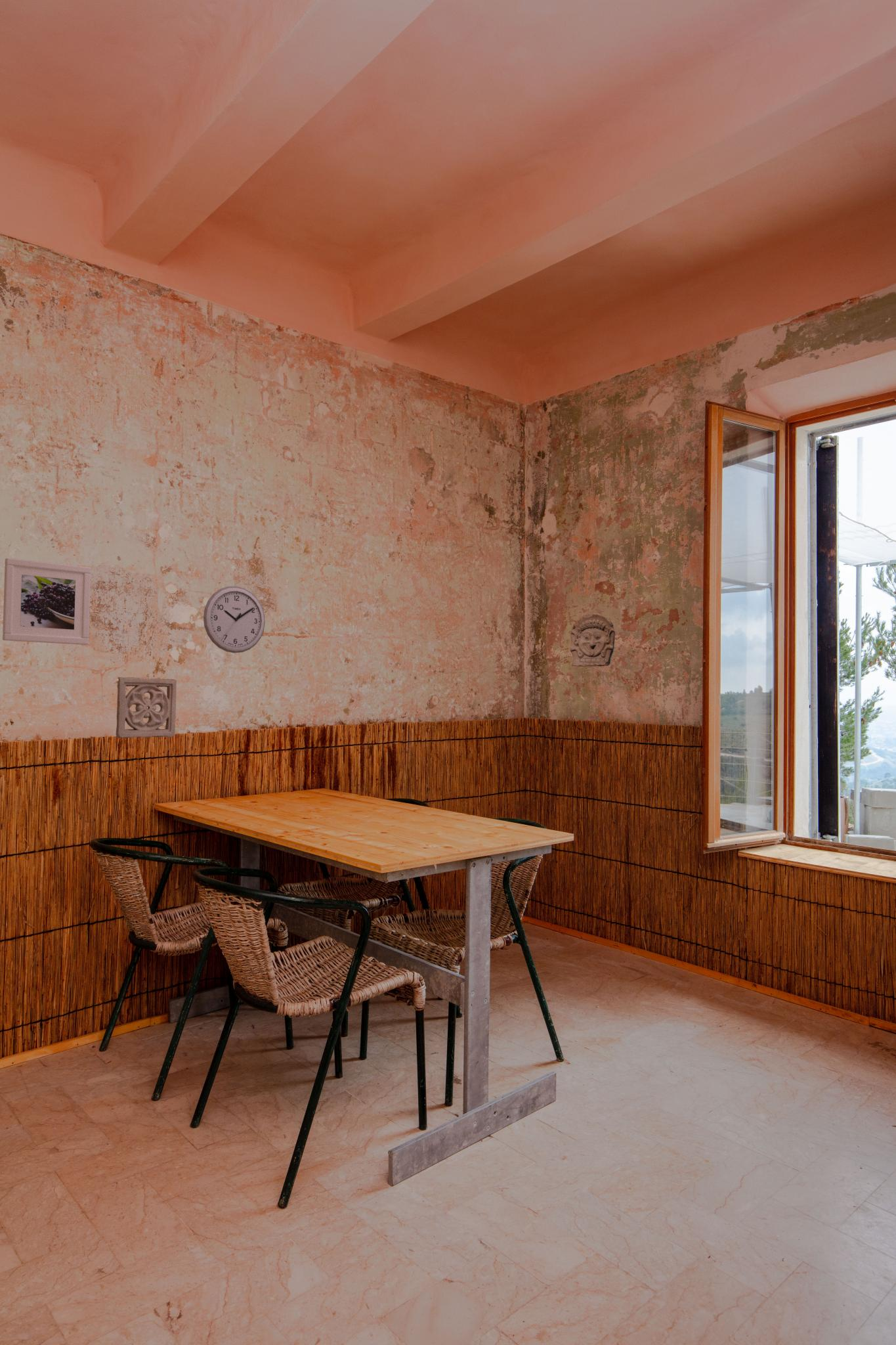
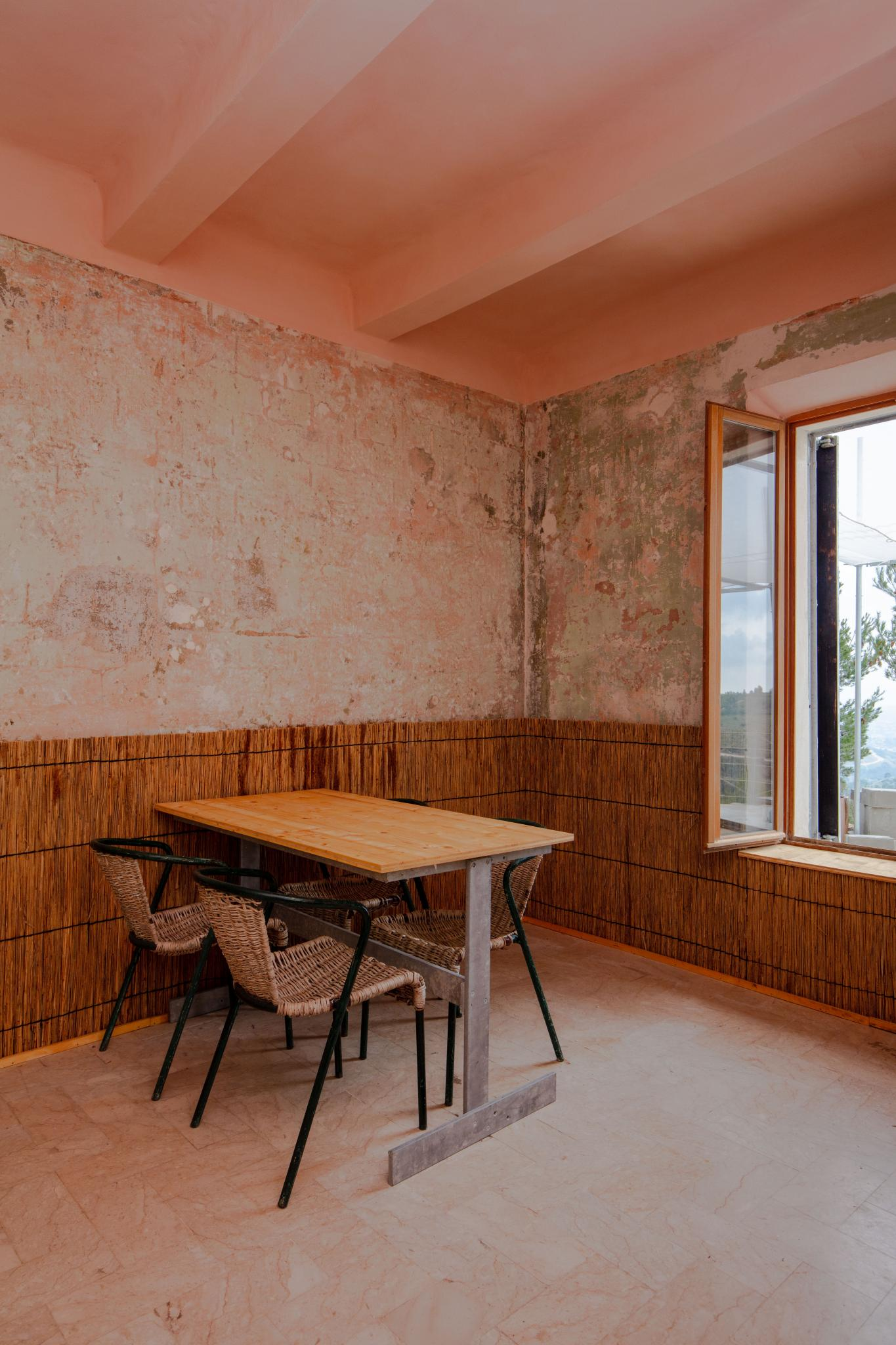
- stone relief (591, 640)
- wall ornament (146, 708)
- wall clock (236, 619)
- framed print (48, 602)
